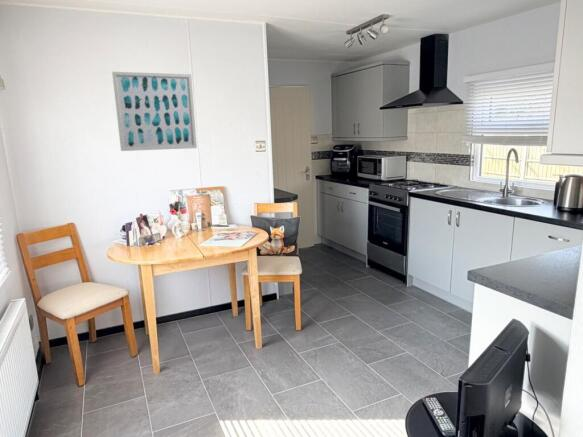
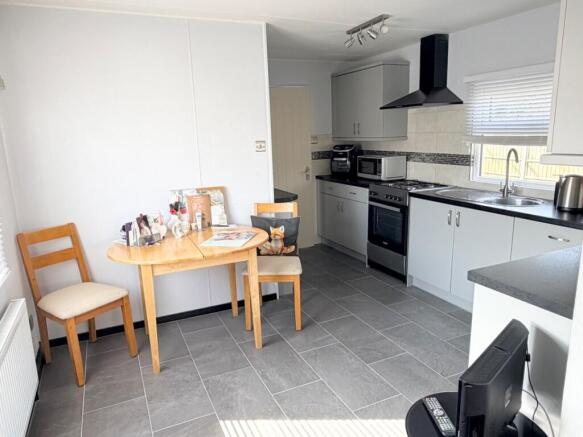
- wall art (156, 112)
